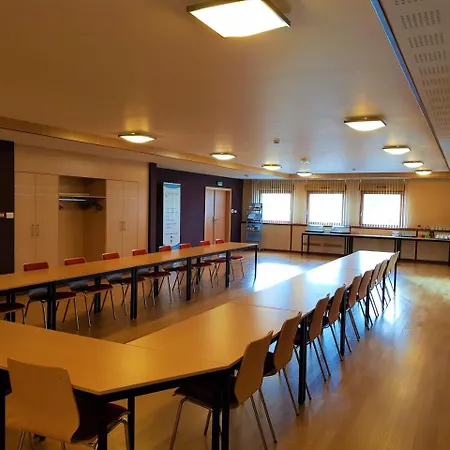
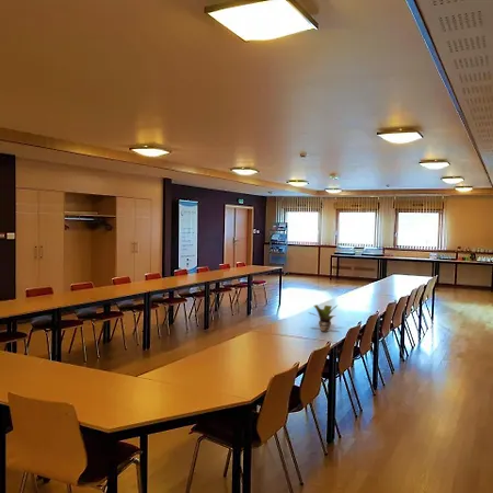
+ potted plant (324, 318)
